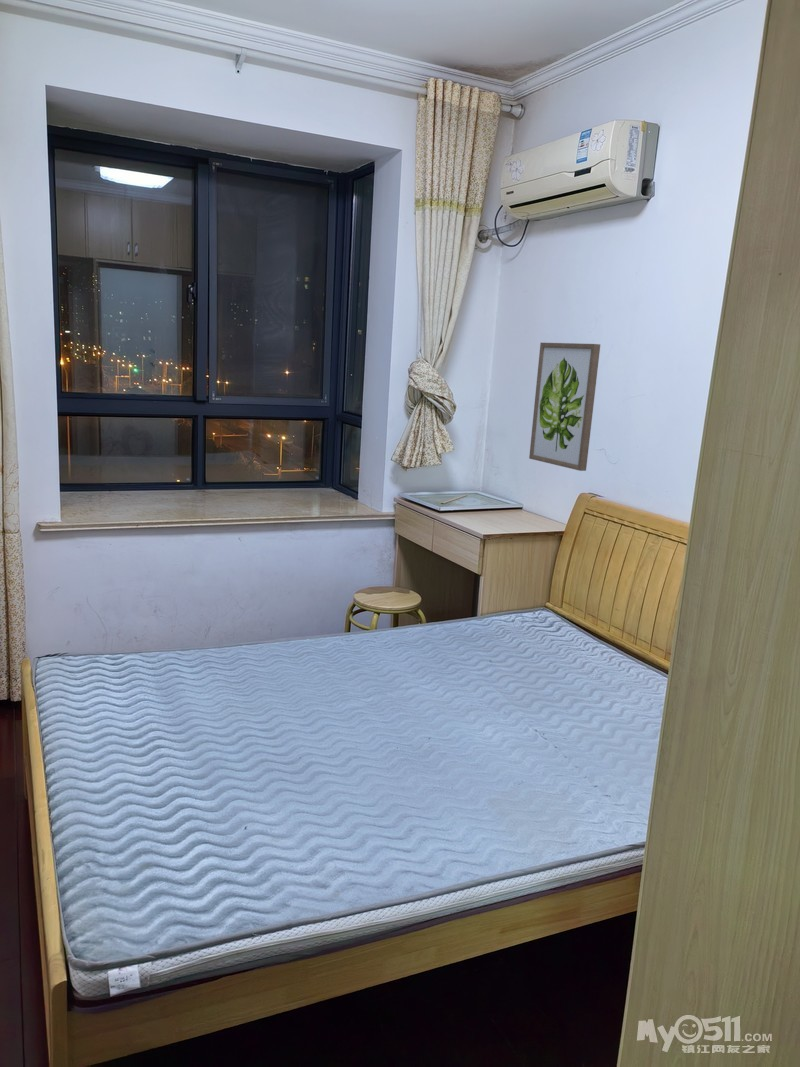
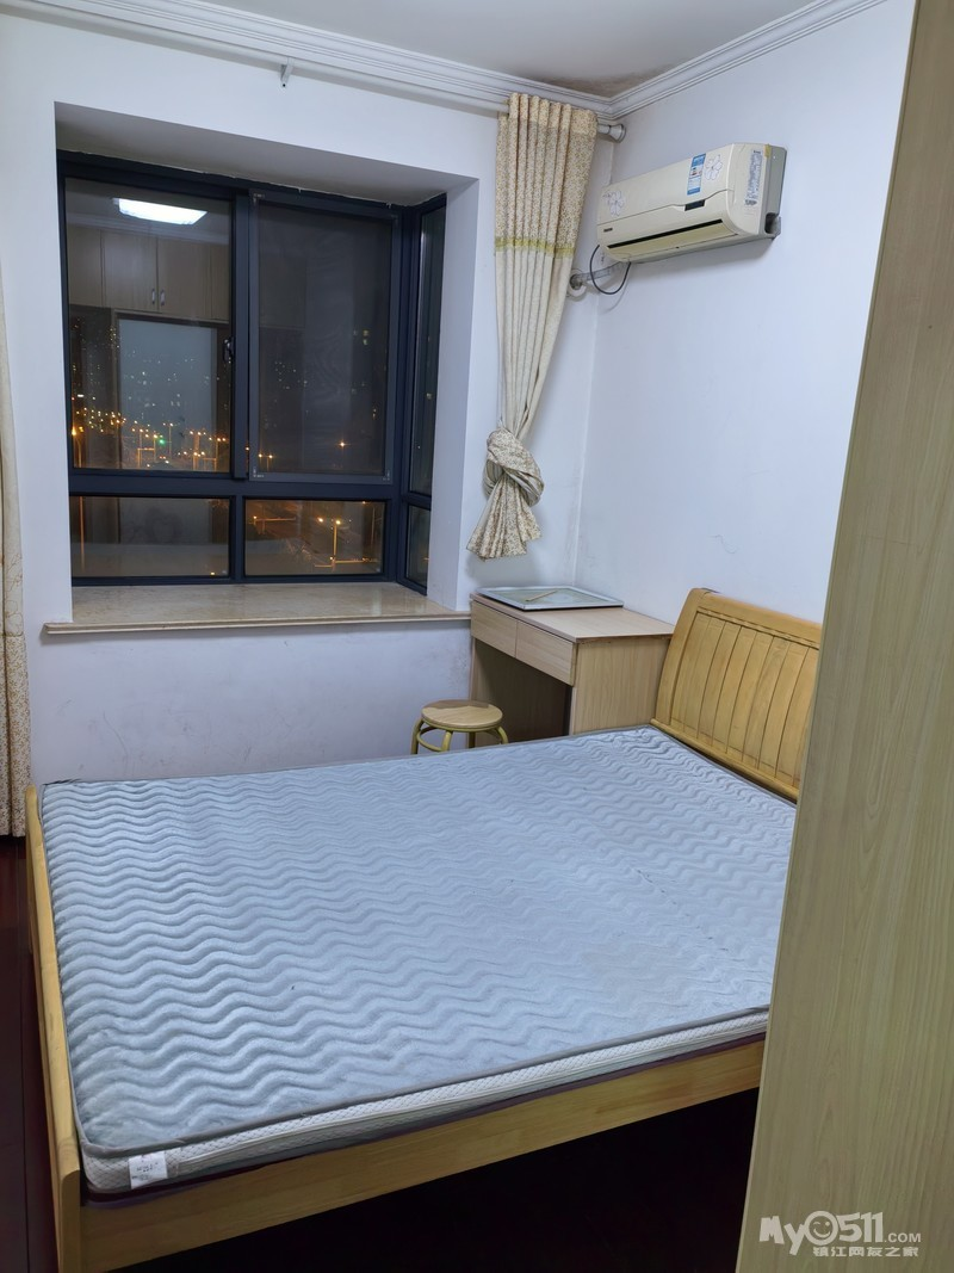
- wall art (562, 404)
